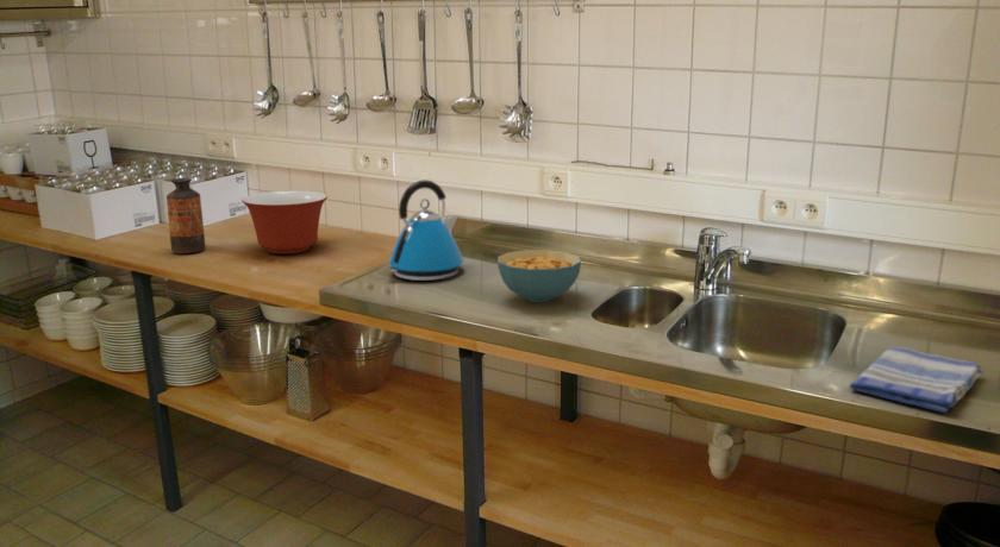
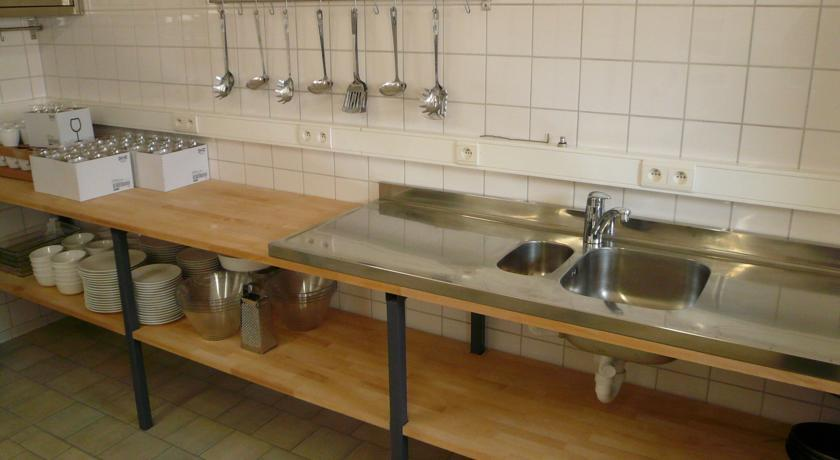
- mixing bowl (286, 222)
- kettle (423, 227)
- dish towel (917, 376)
- cereal bowl (538, 278)
- bottle (185, 214)
